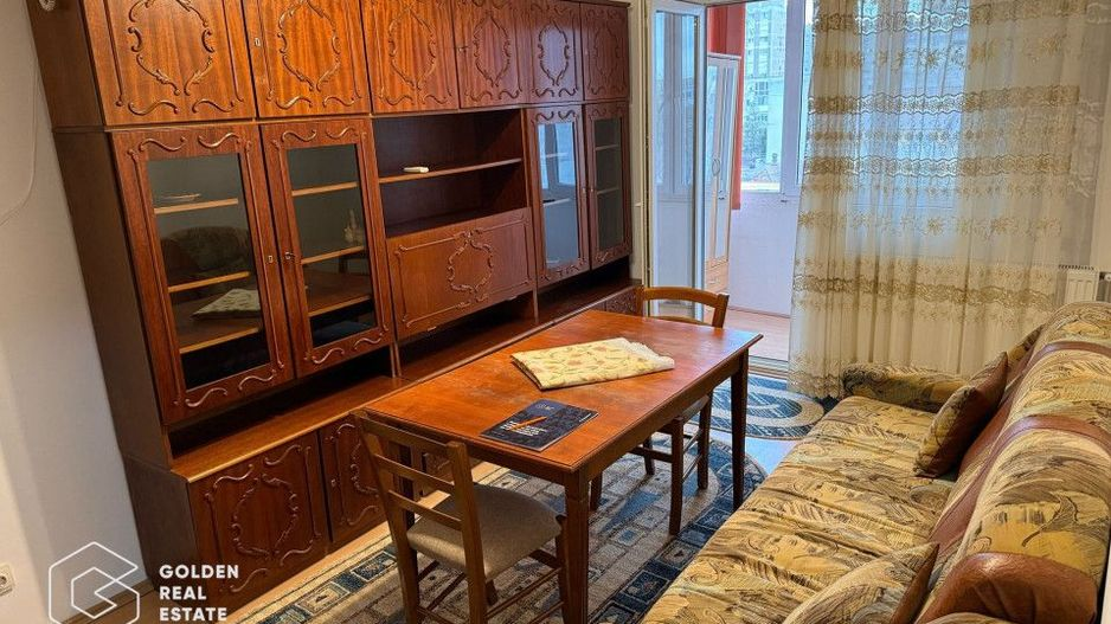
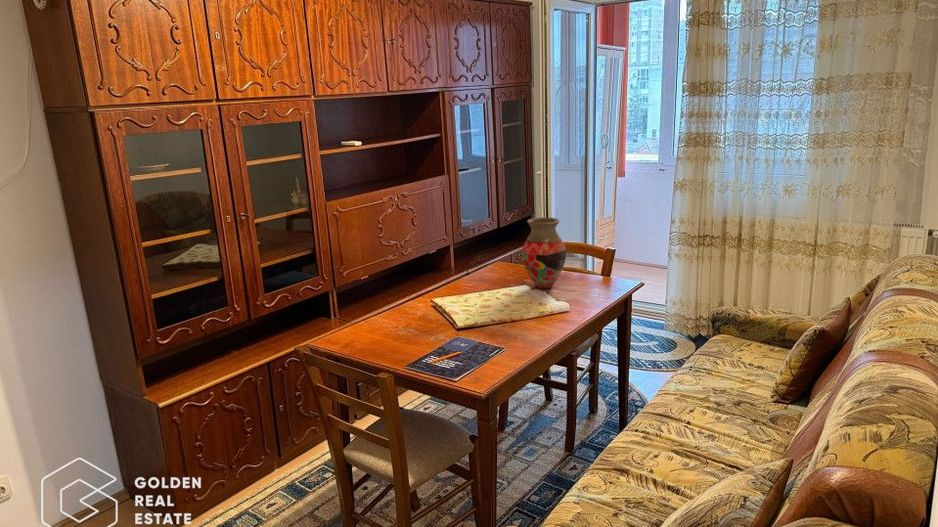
+ vase (543, 253)
